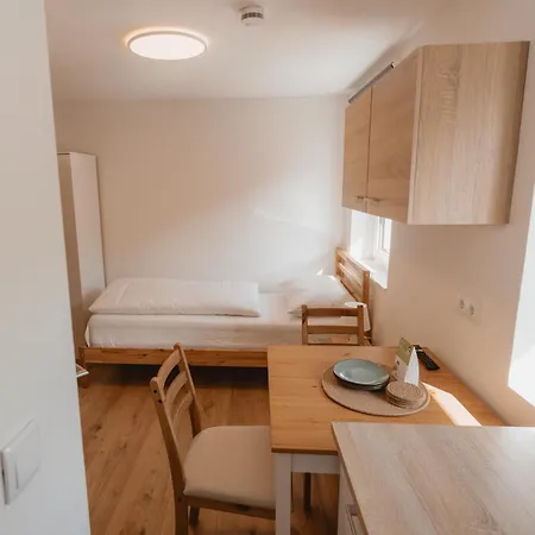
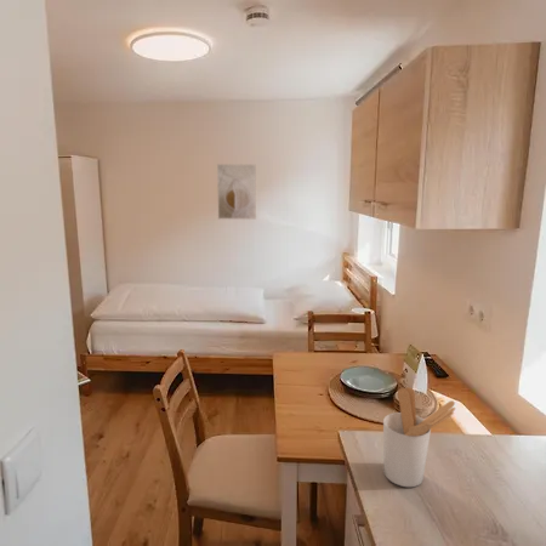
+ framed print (237, 192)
+ utensil holder (417, 438)
